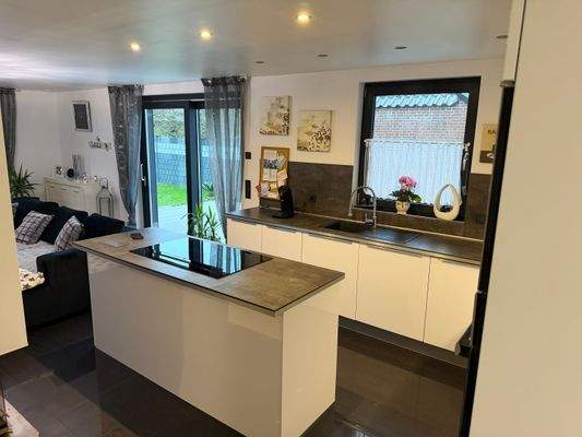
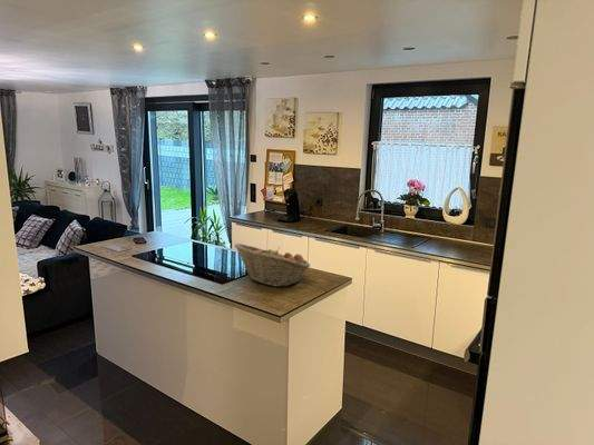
+ fruit basket (271, 260)
